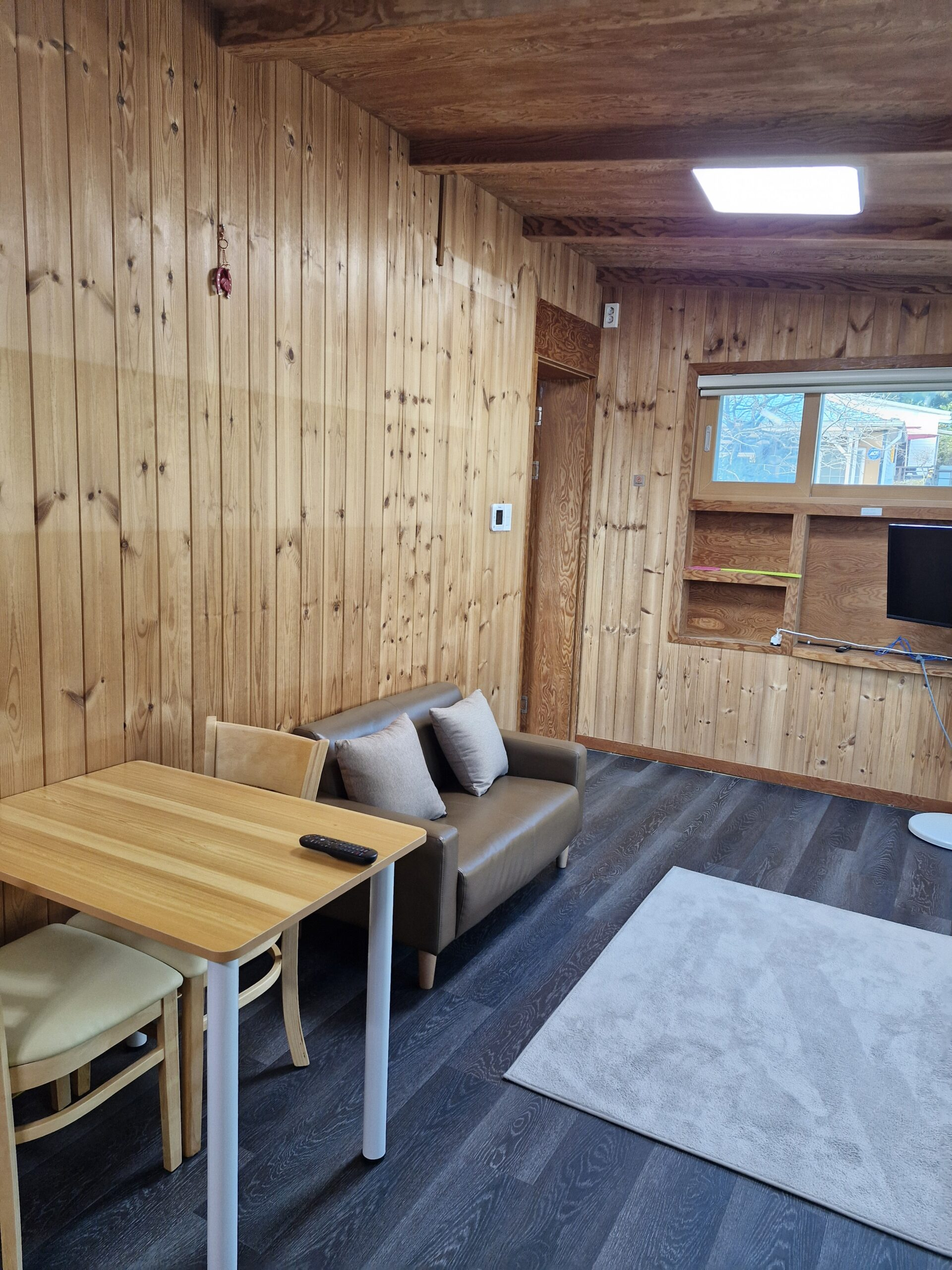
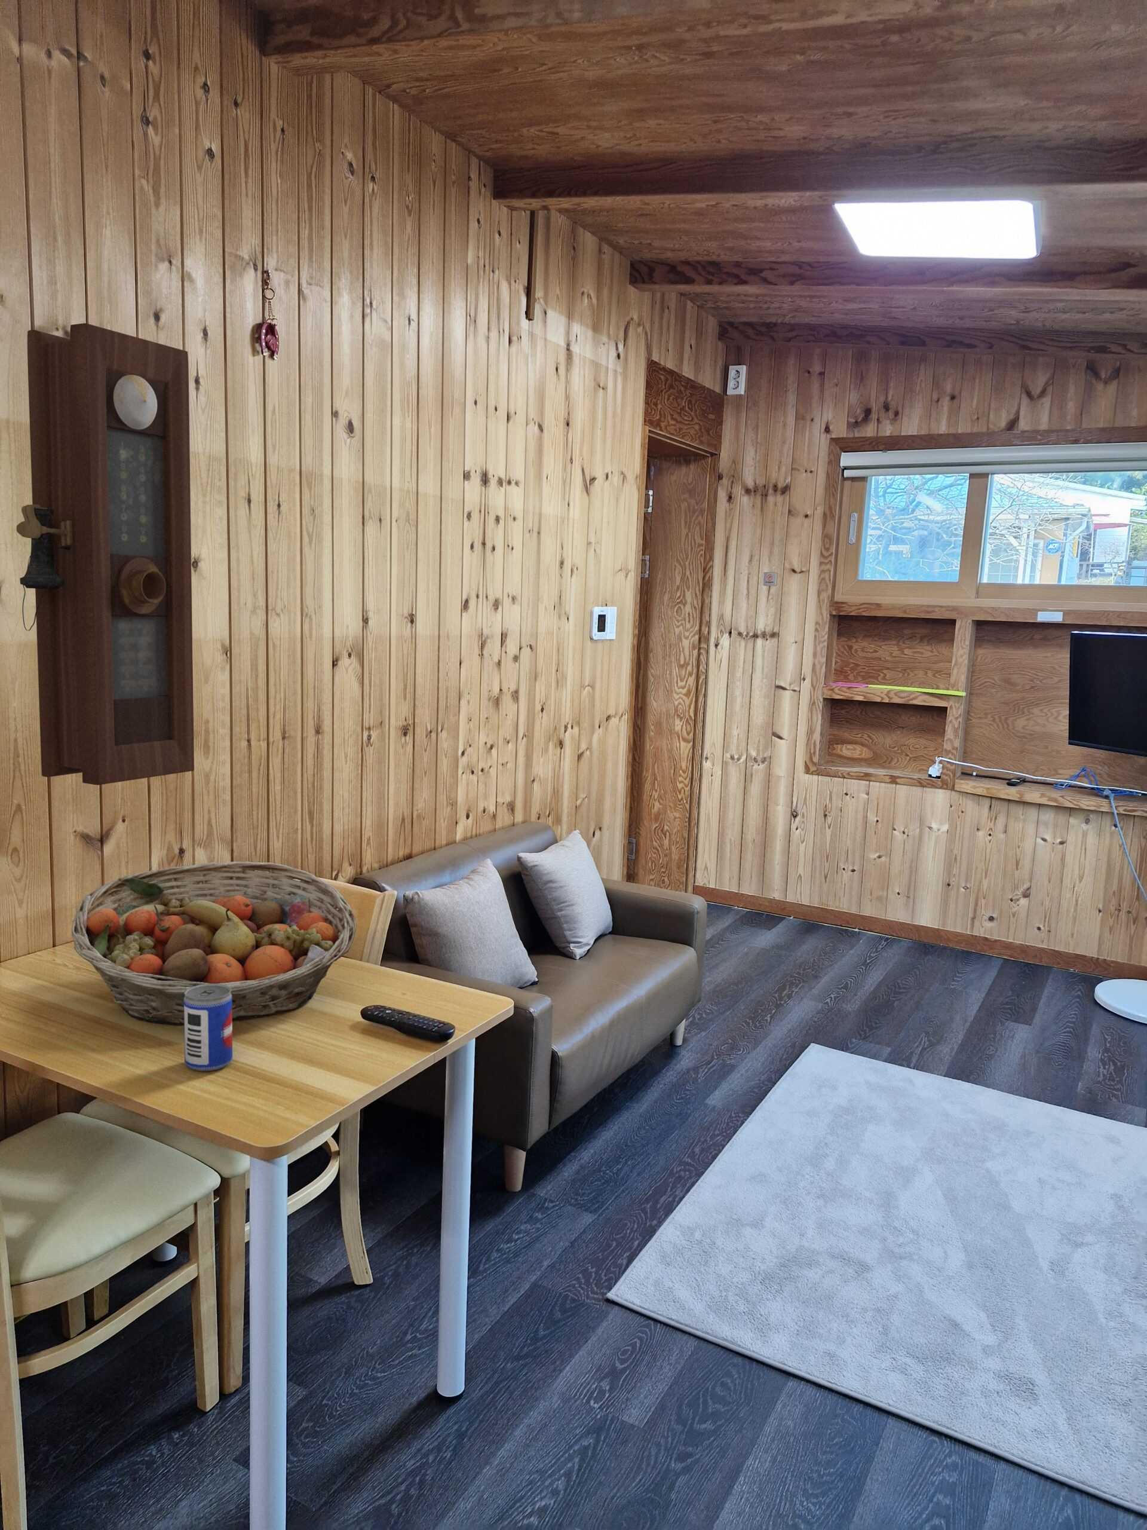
+ beer can (208, 1028)
+ pendulum clock (104, 563)
+ fruit basket (218, 940)
